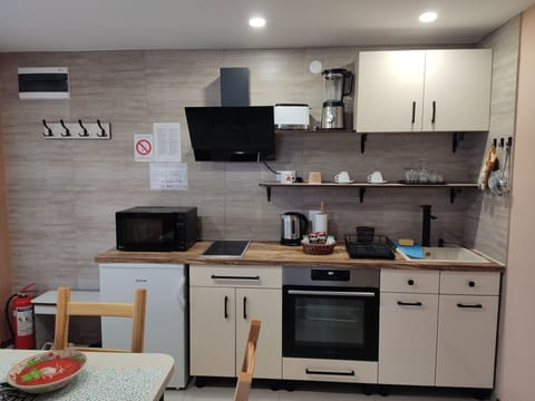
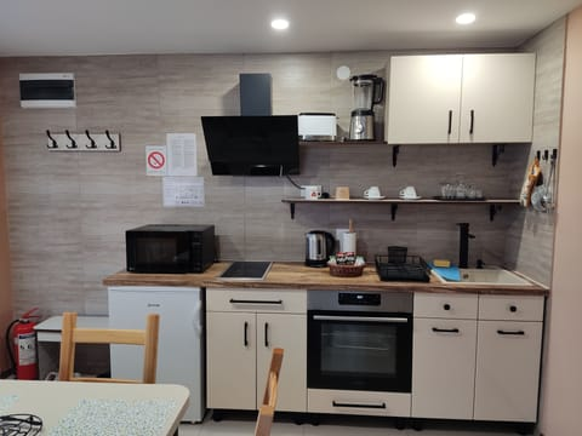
- bowl (49, 373)
